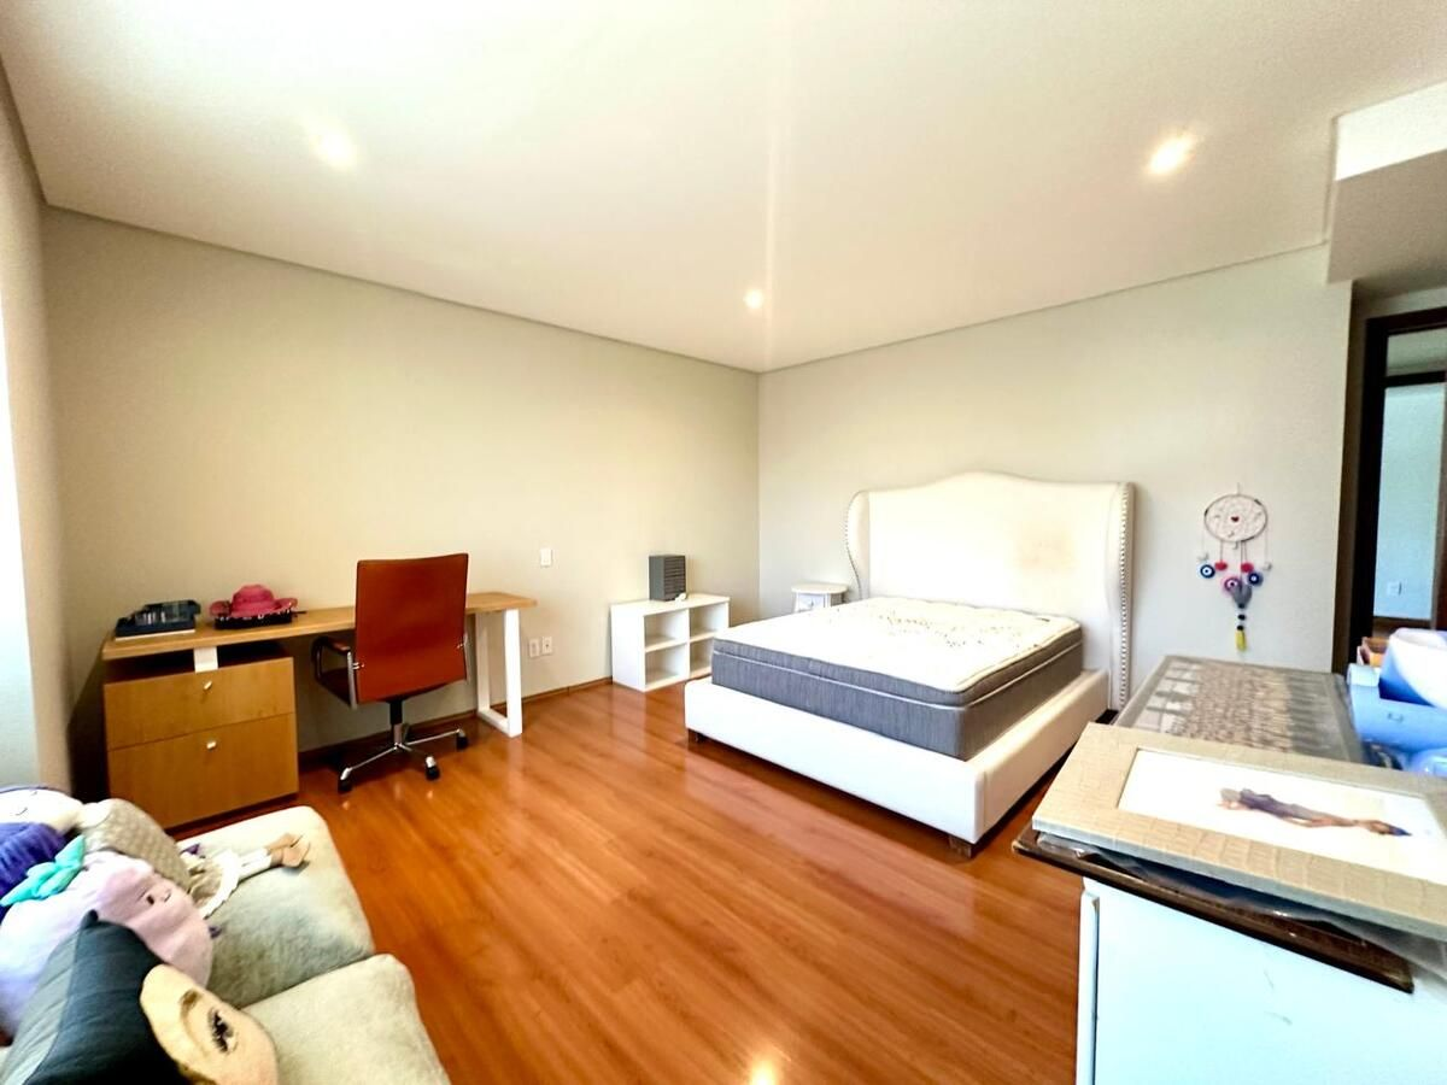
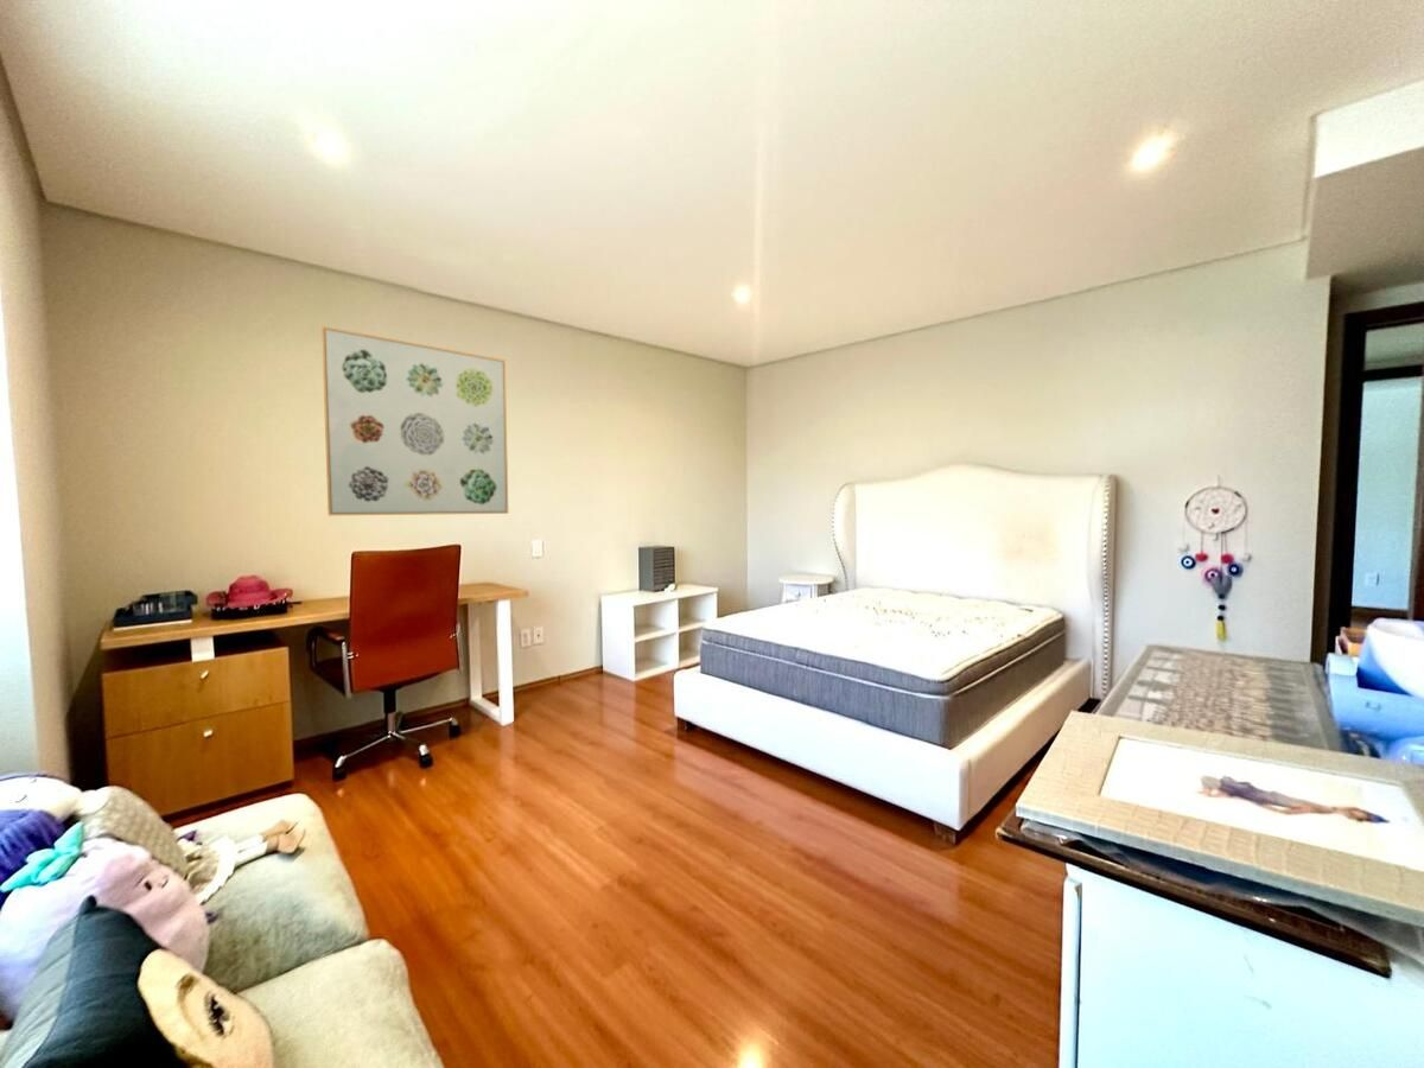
+ wall art (425, 430)
